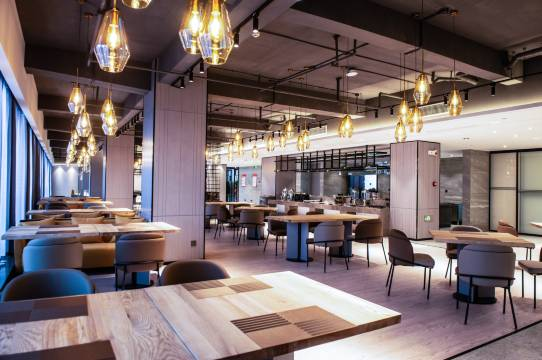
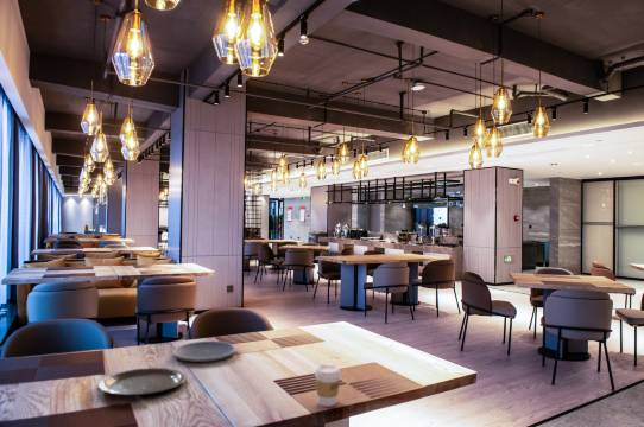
+ plate (204, 351)
+ plate (143, 381)
+ coffee cup (327, 384)
